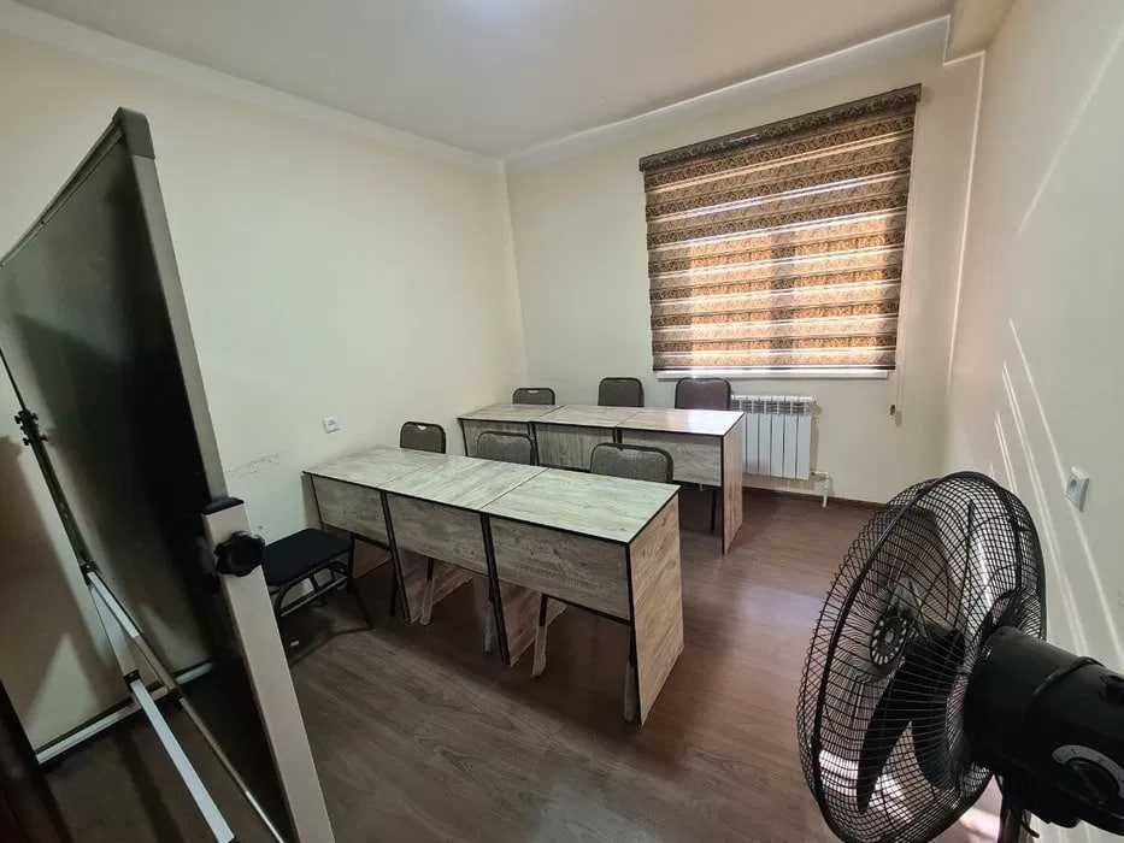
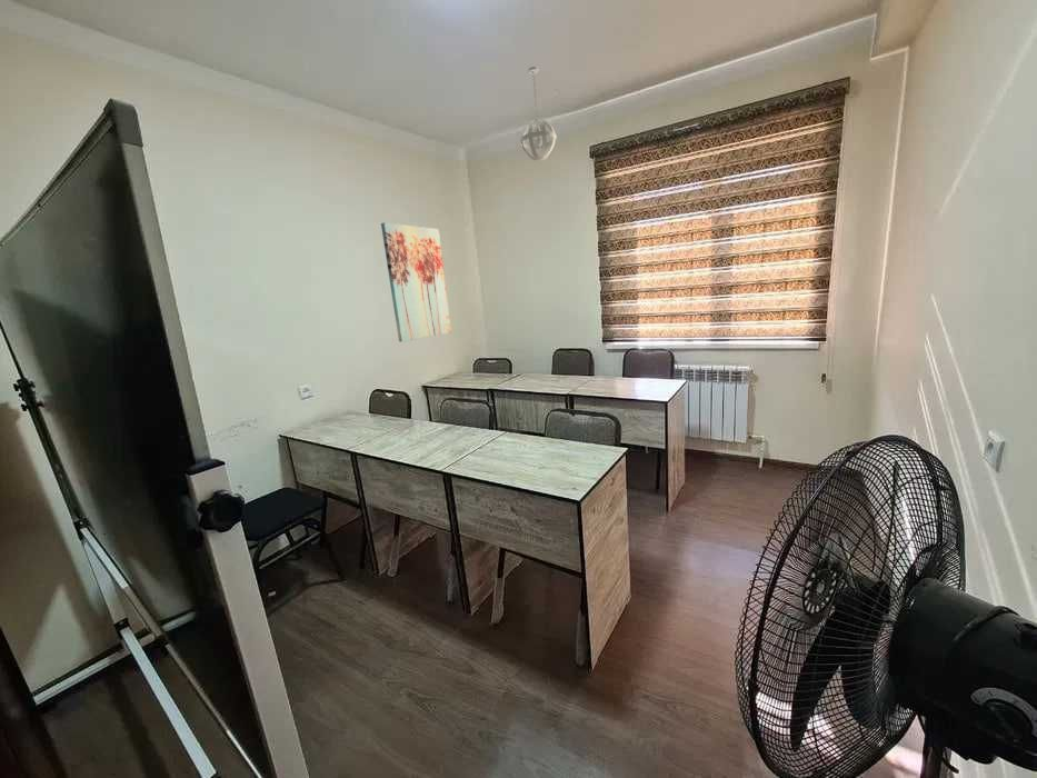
+ wall art (419, 282)
+ pendant light (537, 117)
